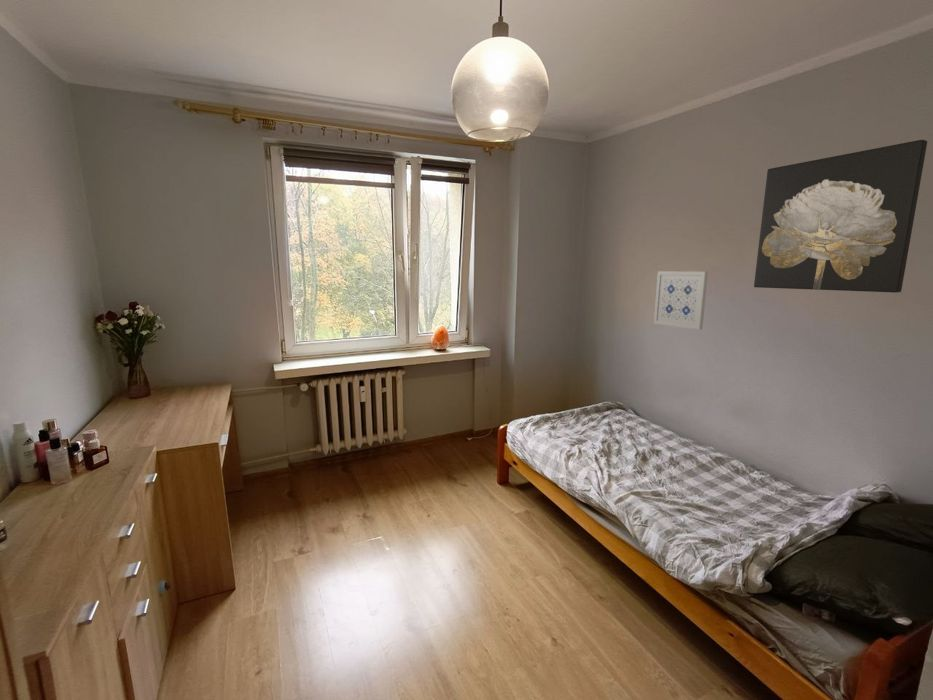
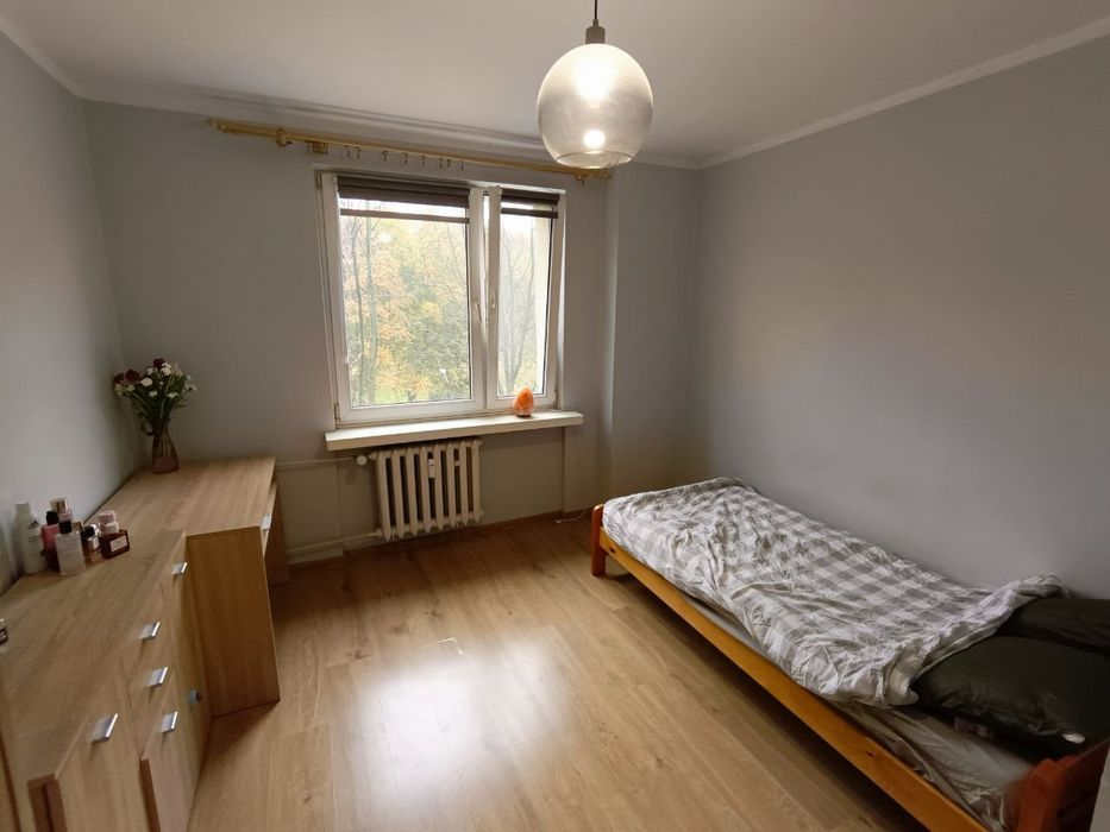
- wall art (828, 224)
- wall art (679, 299)
